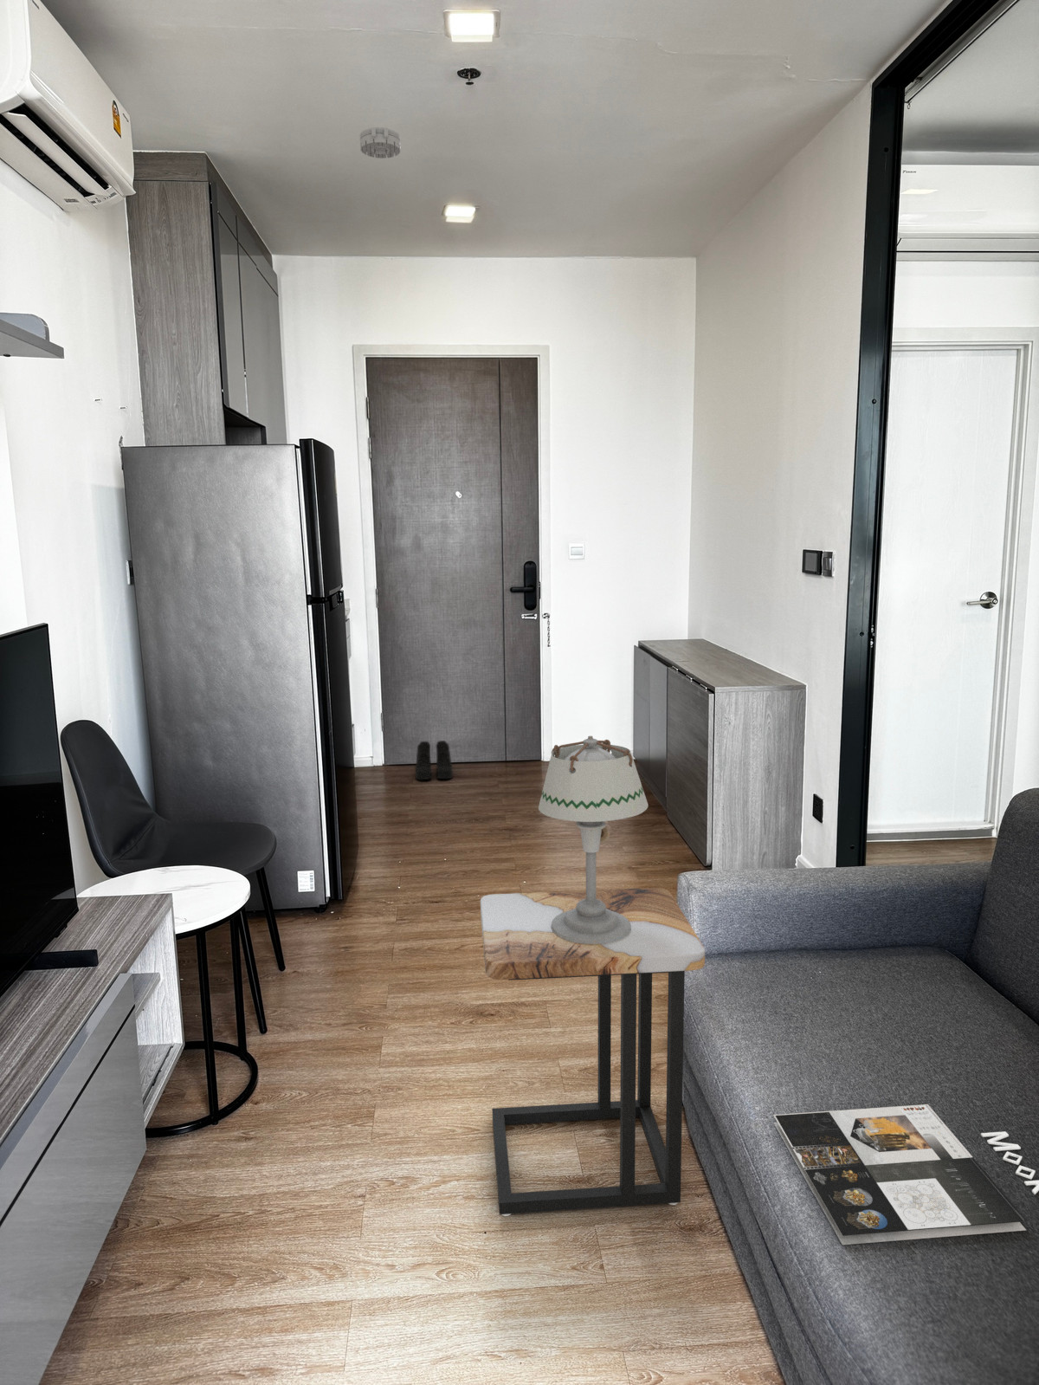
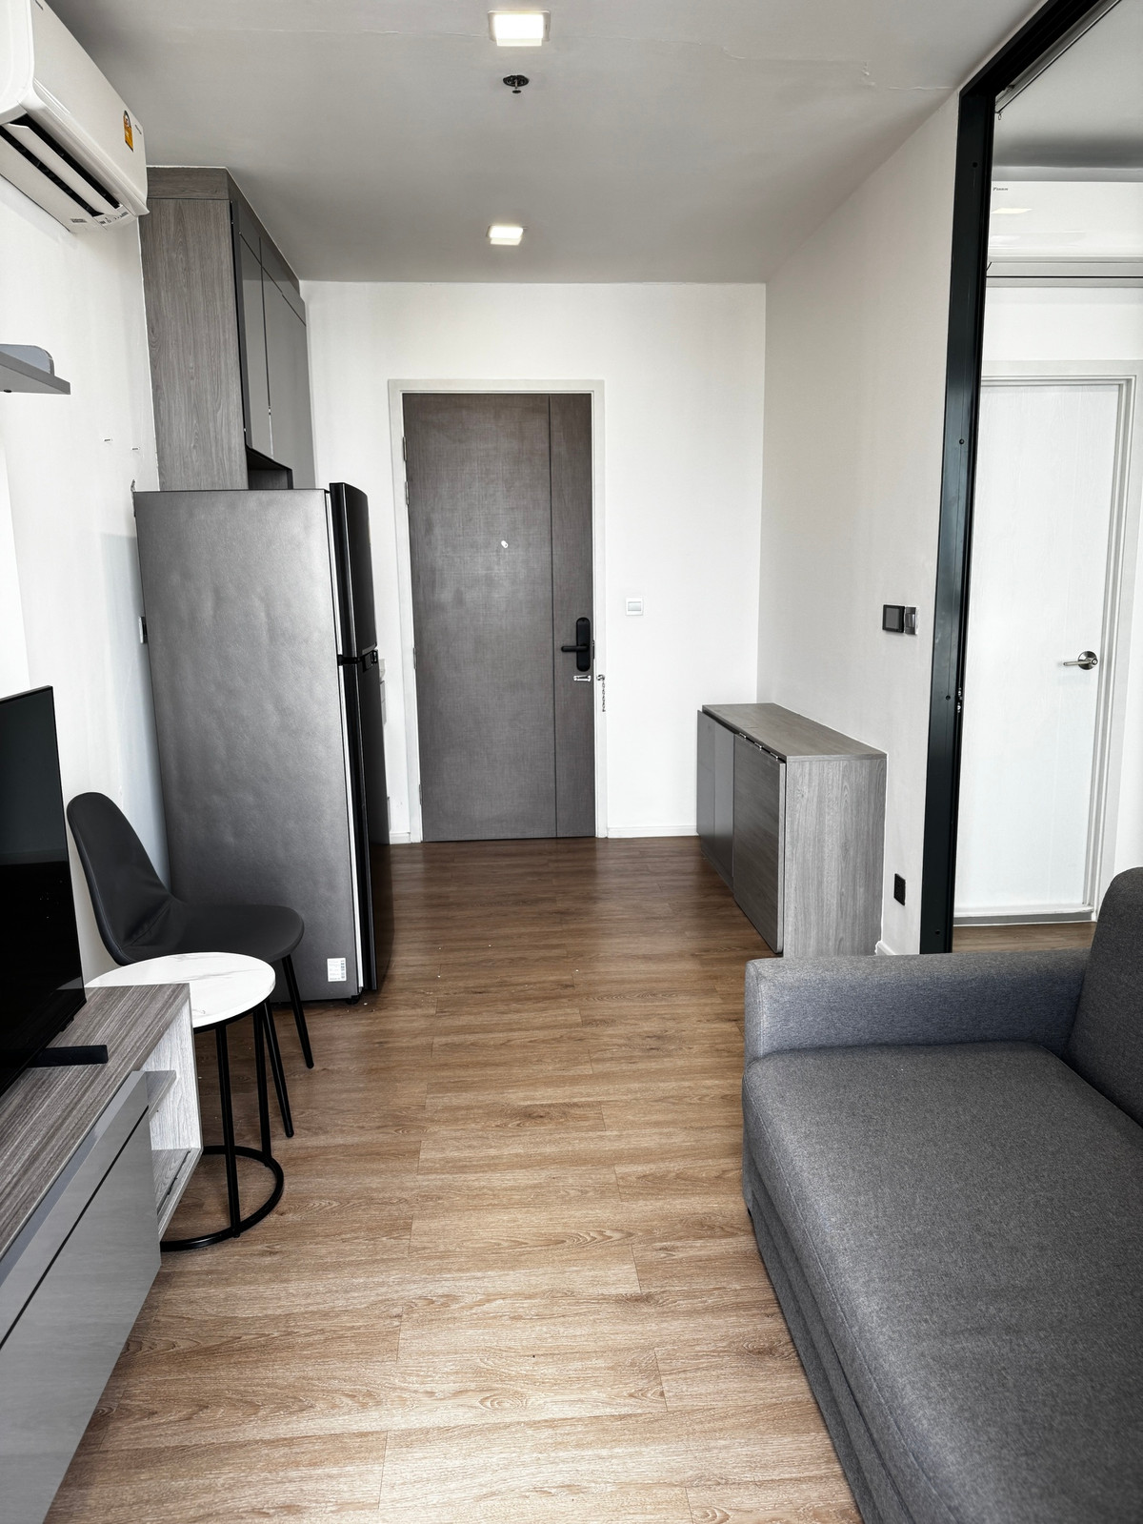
- boots (437, 759)
- side table (598, 1043)
- magazine (920, 1165)
- smoke detector (380, 142)
- table lamp (593, 833)
